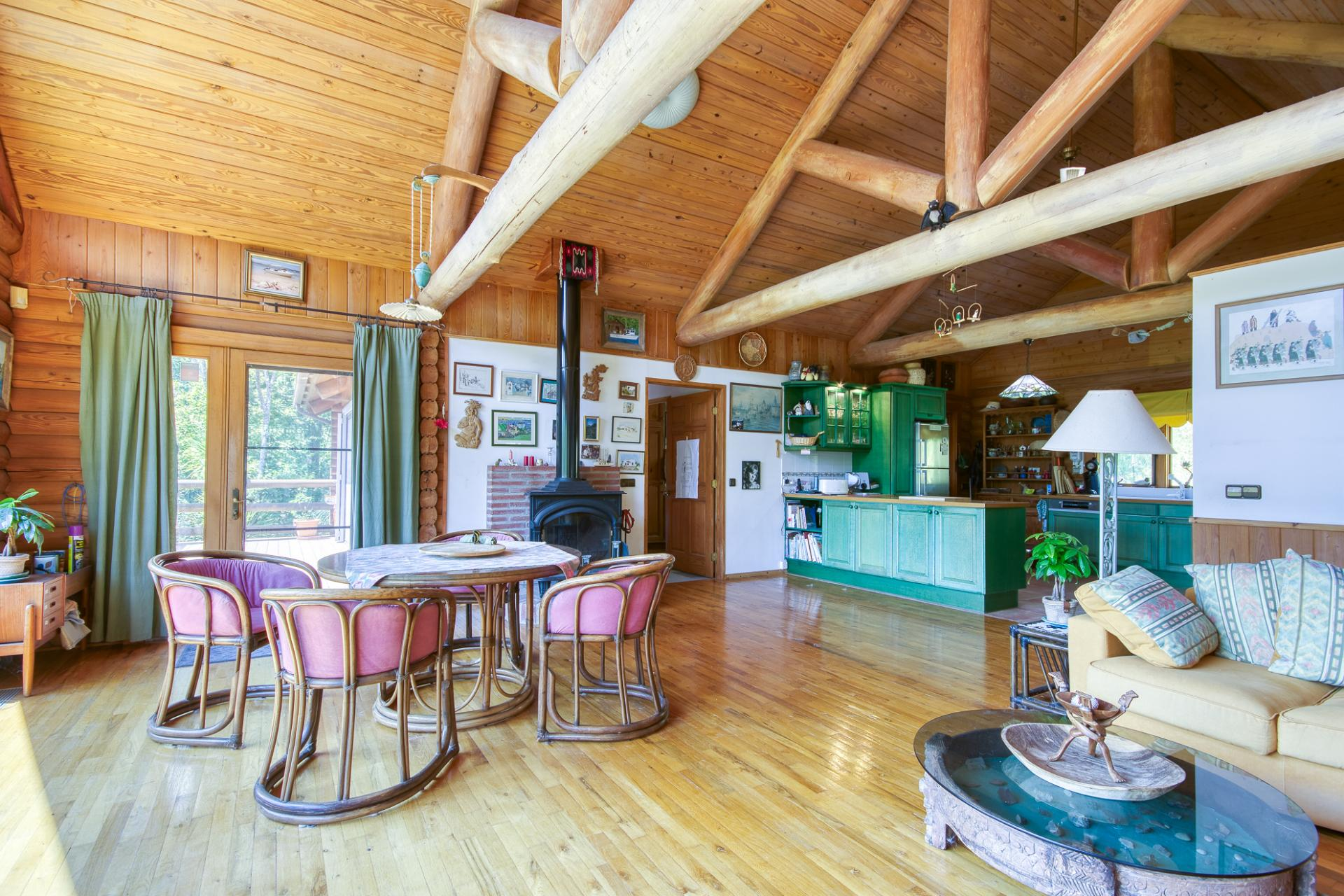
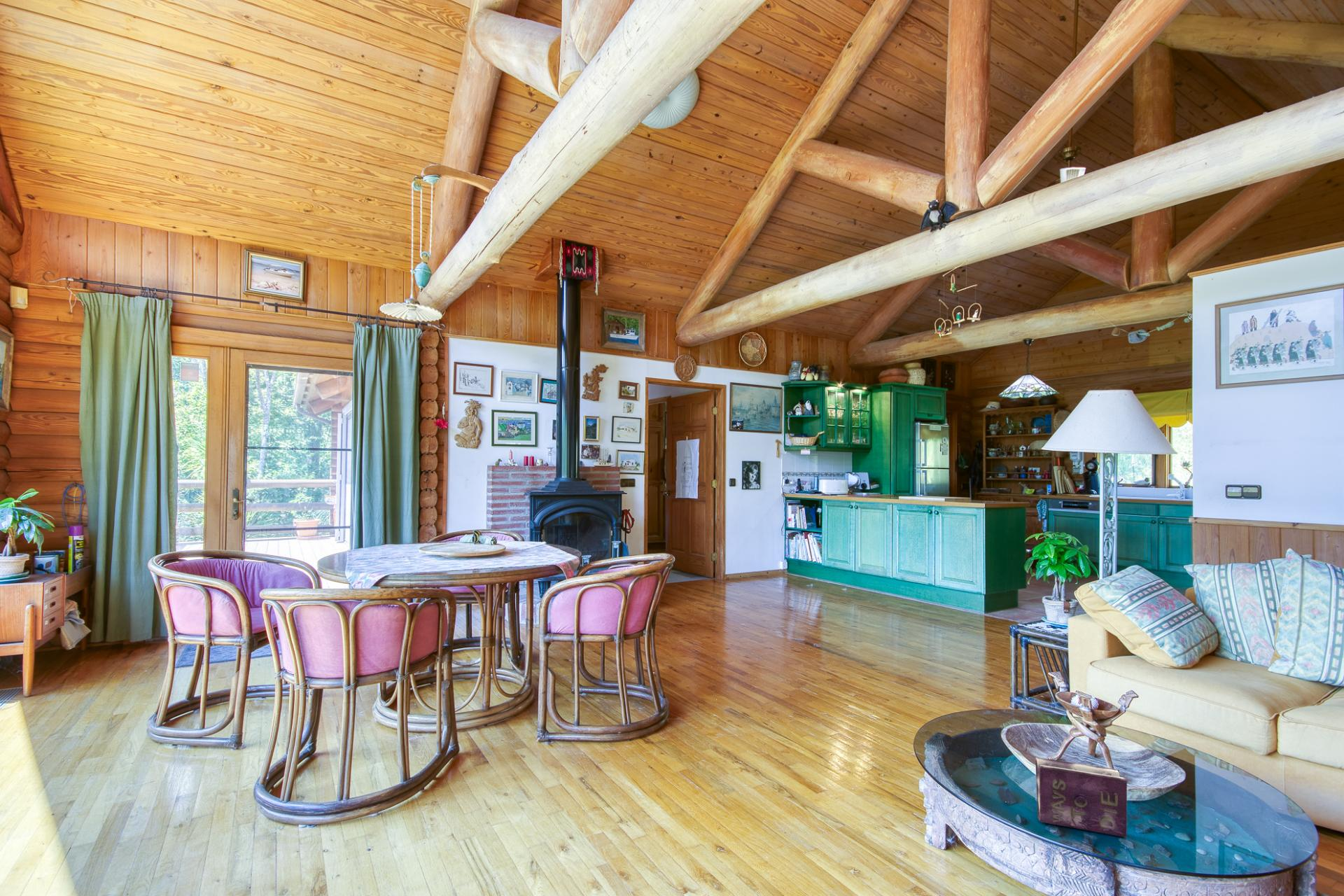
+ book (1079, 796)
